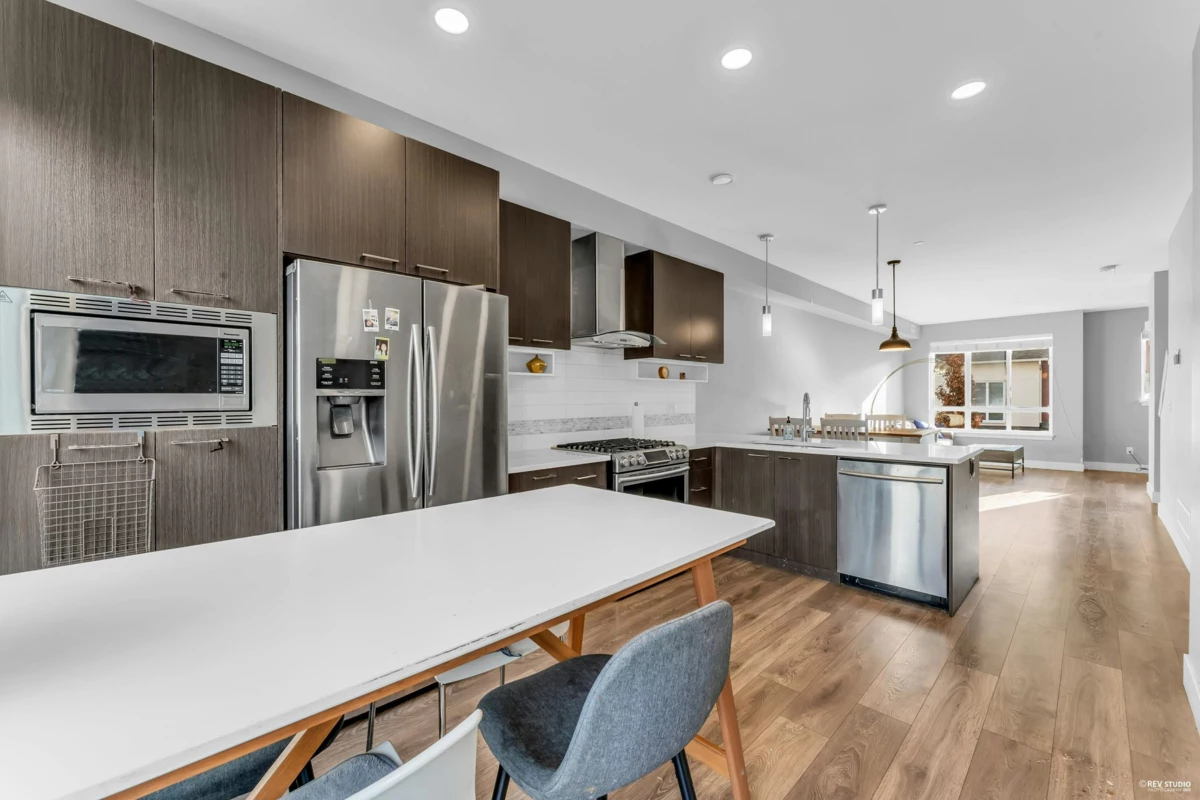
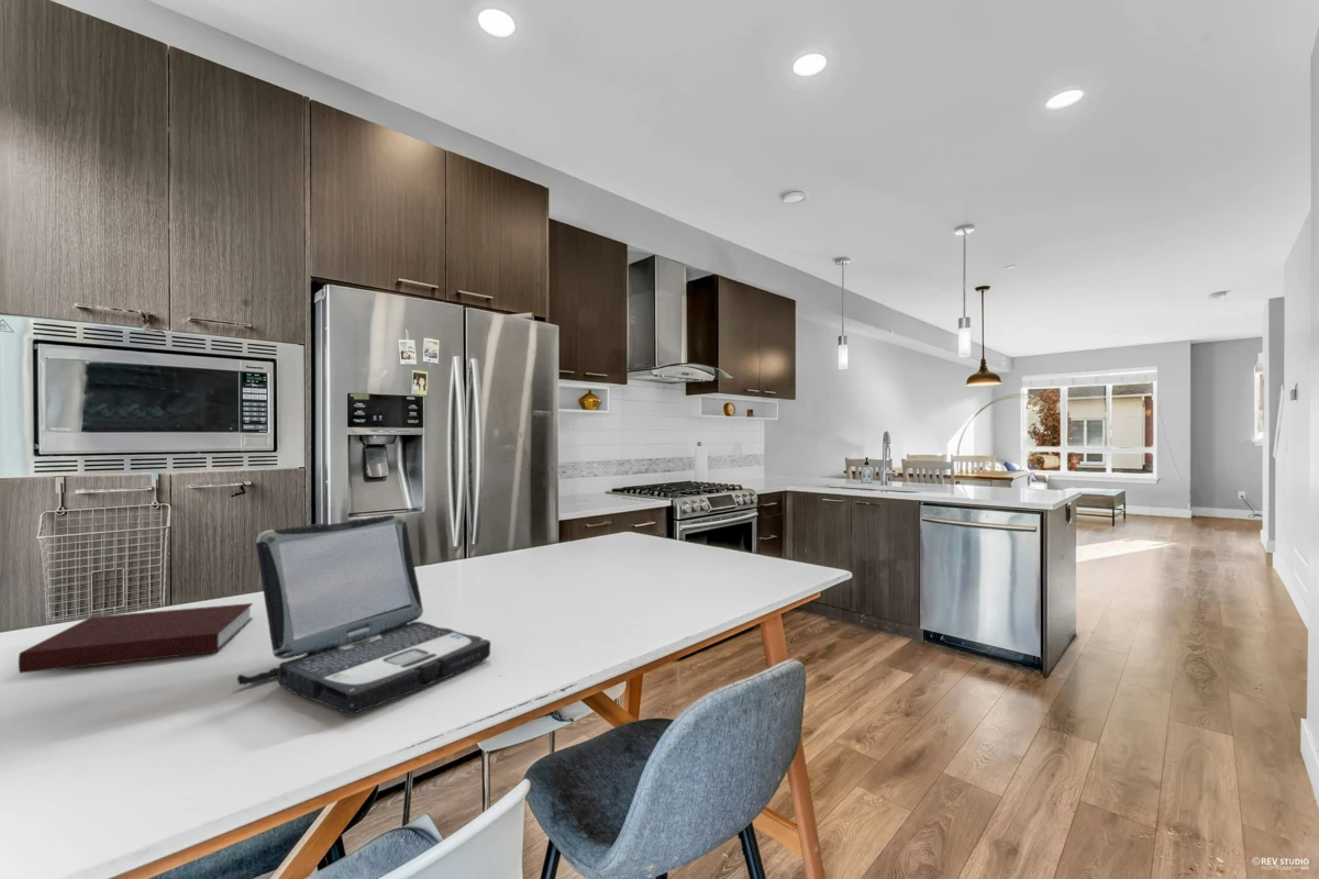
+ notebook (151, 633)
+ laptop (374, 597)
